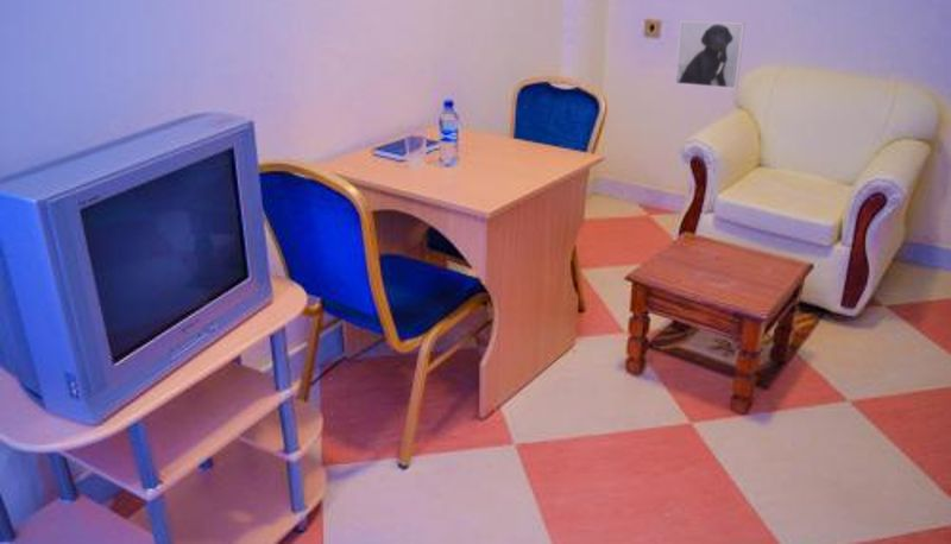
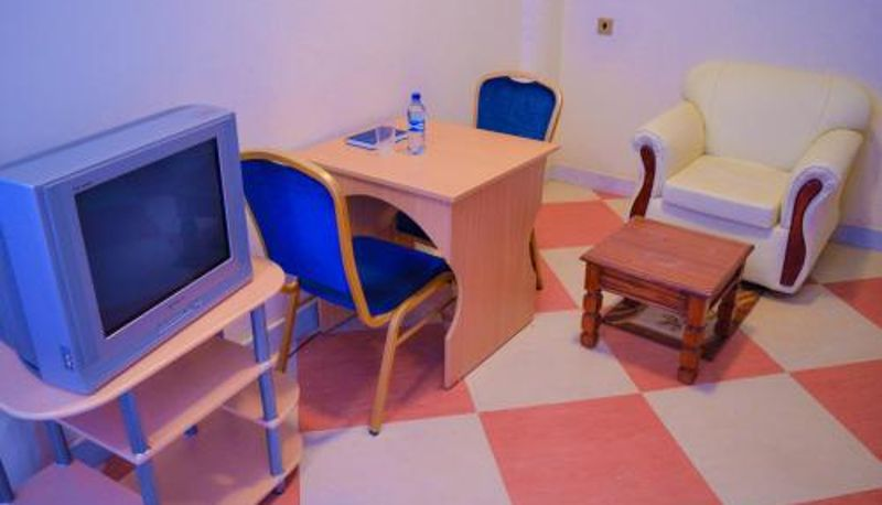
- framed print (708, 53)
